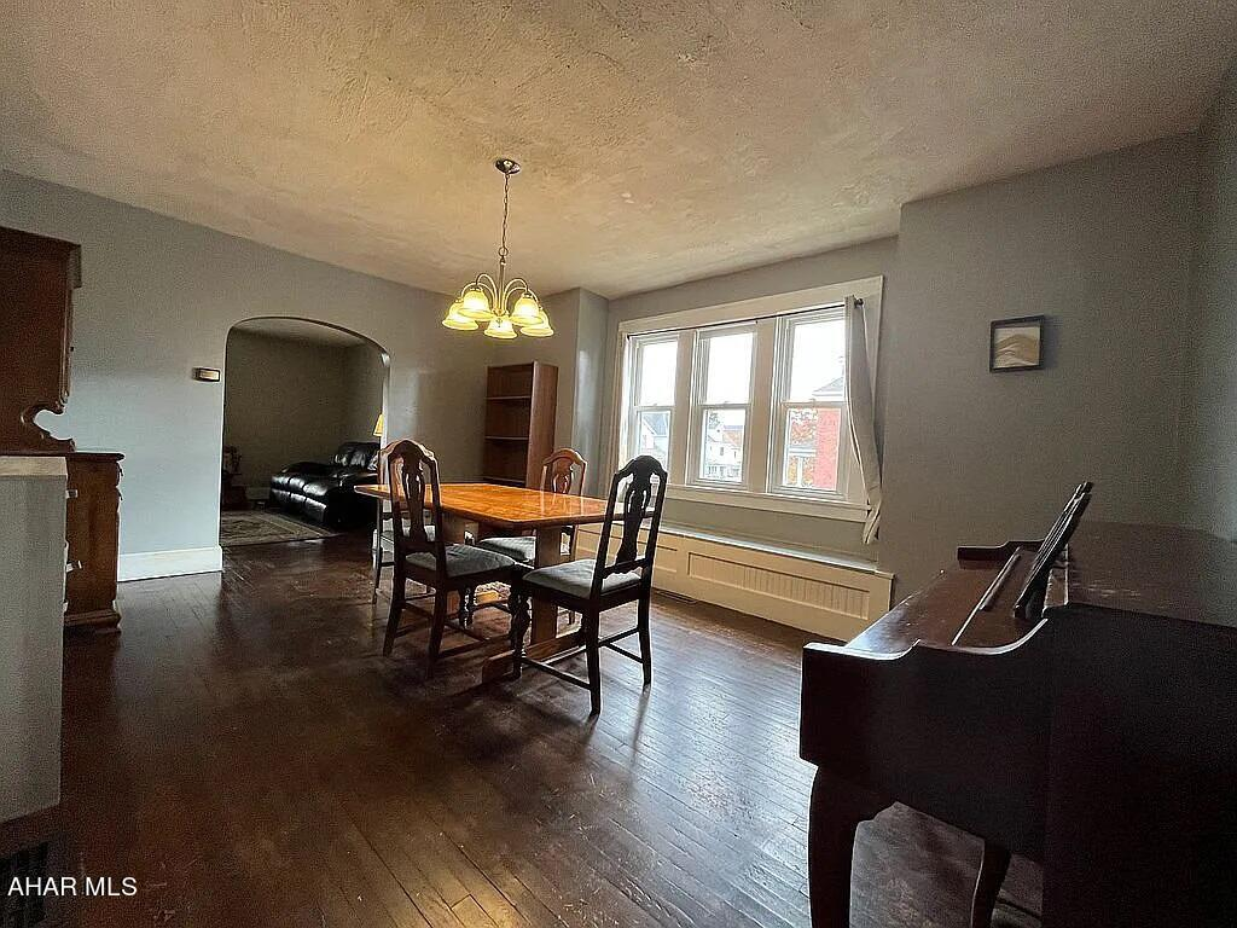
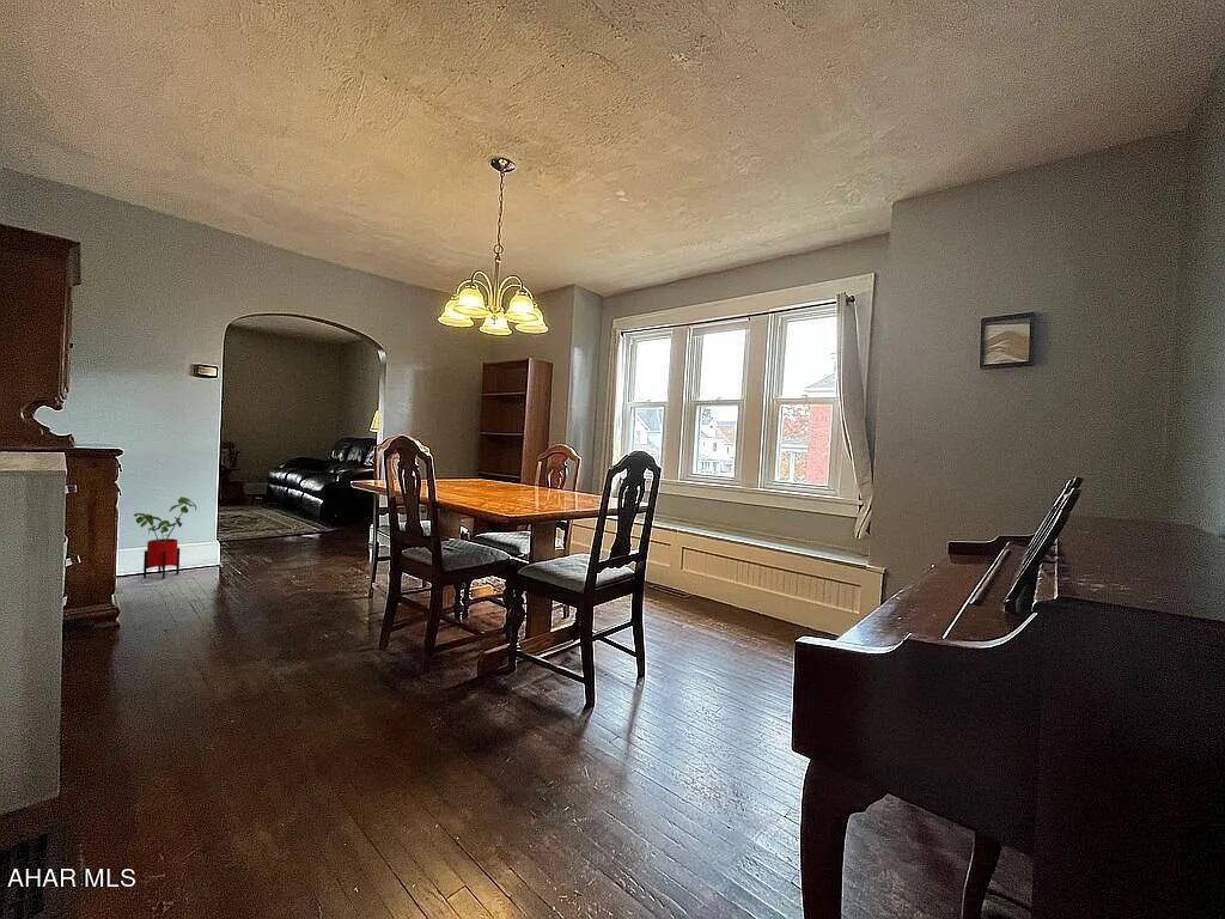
+ house plant (166, 535)
